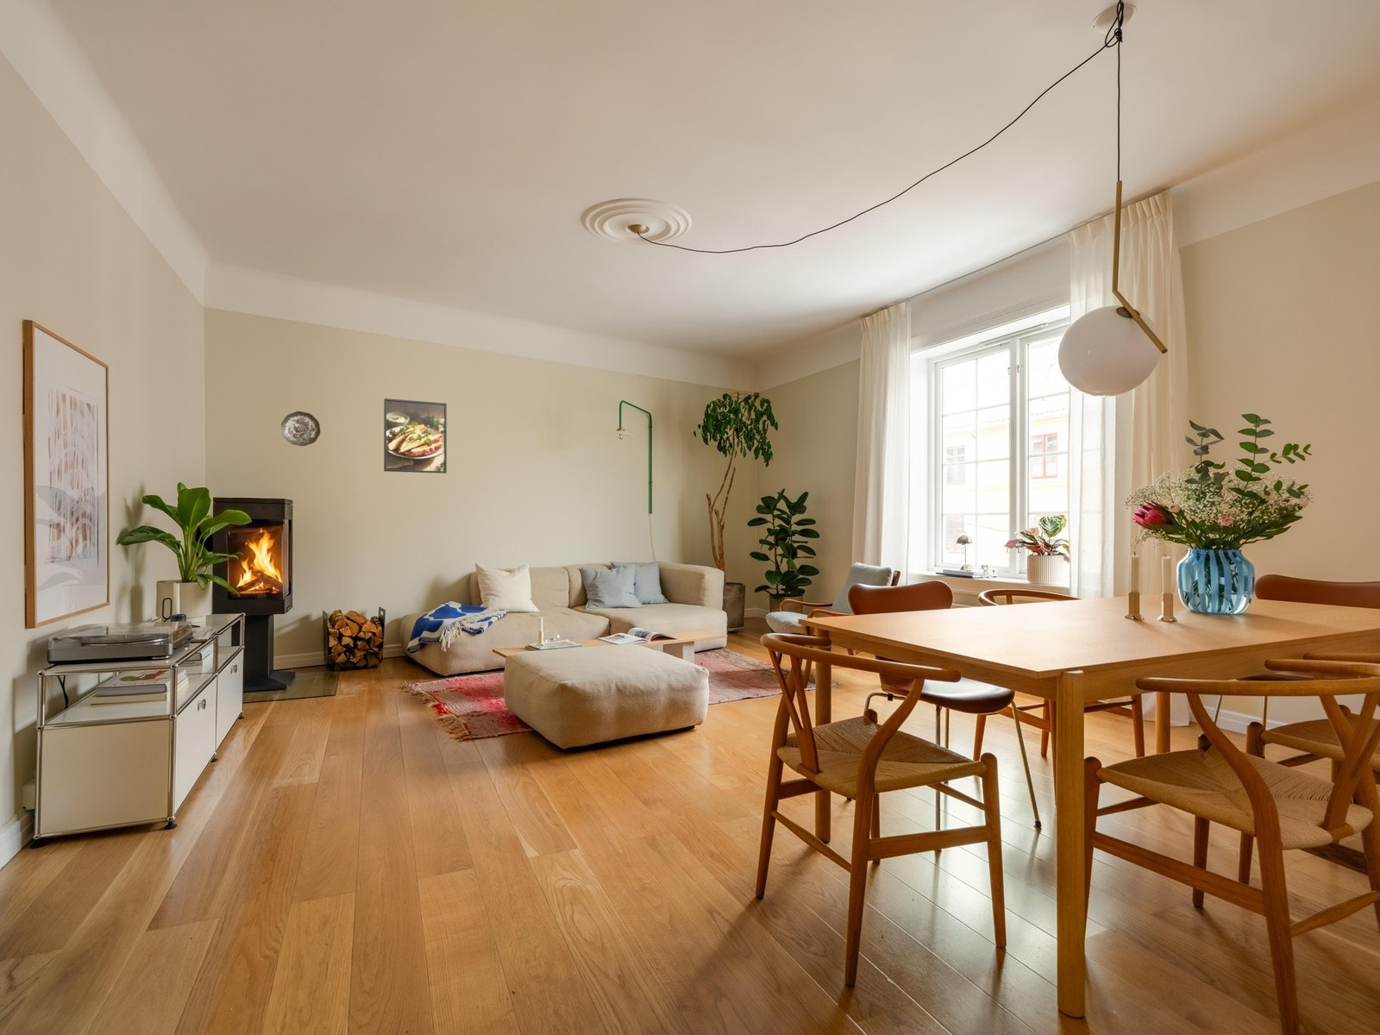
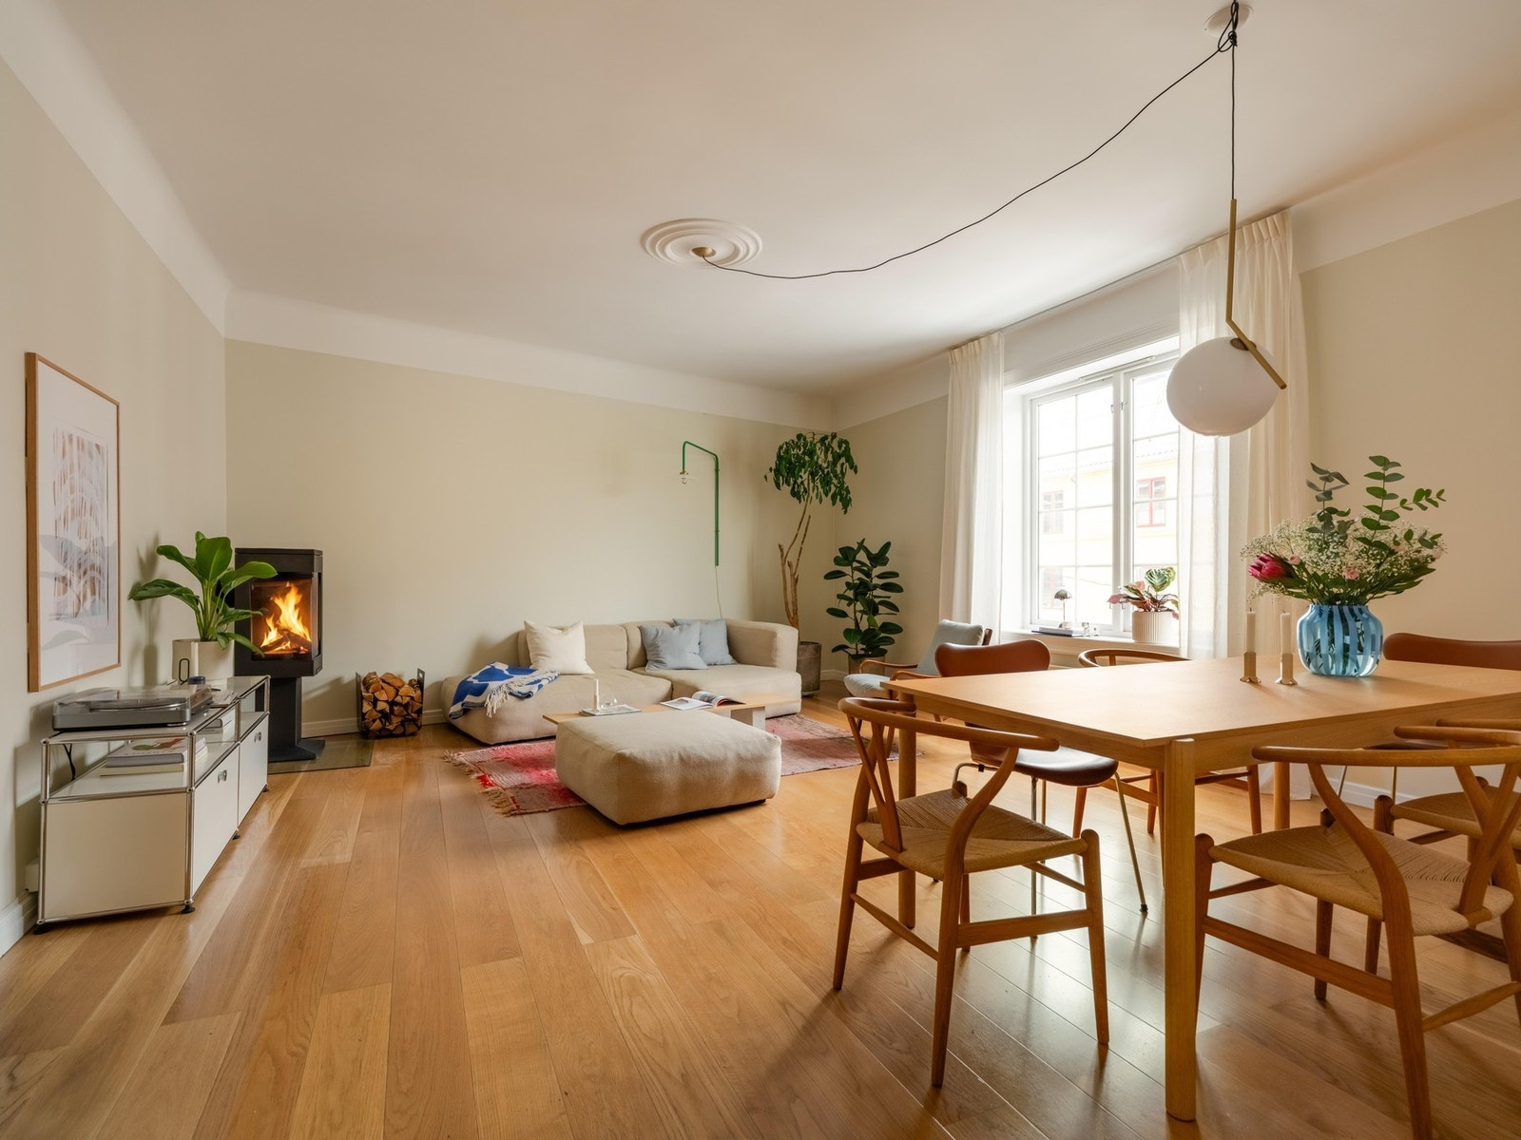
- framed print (416, 436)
- decorative plate (301, 428)
